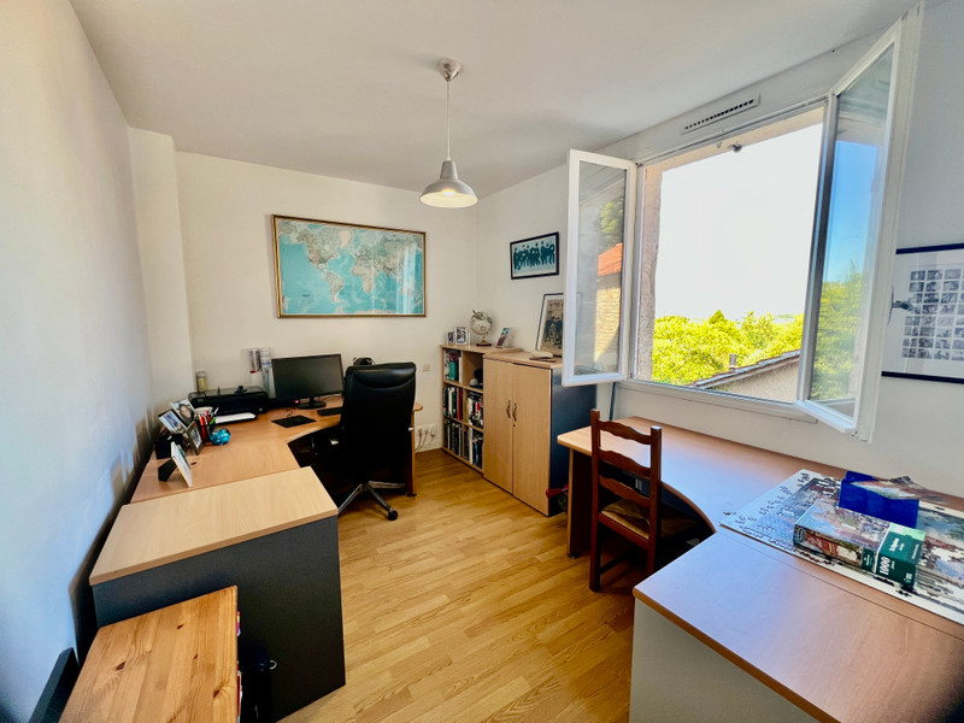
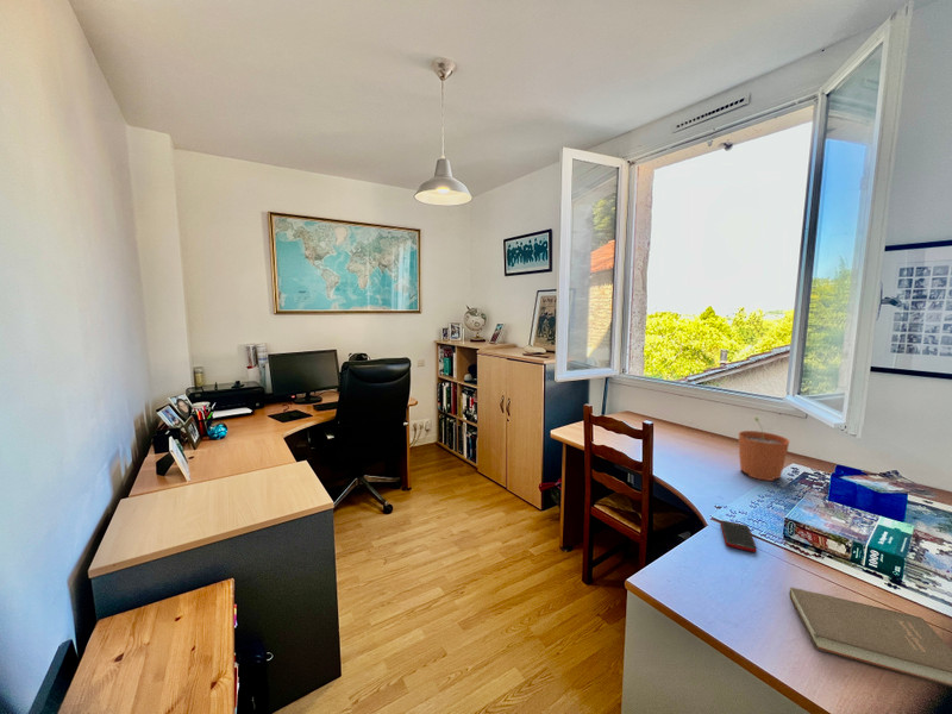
+ plant pot (762, 445)
+ cell phone (737, 534)
+ book (869, 631)
